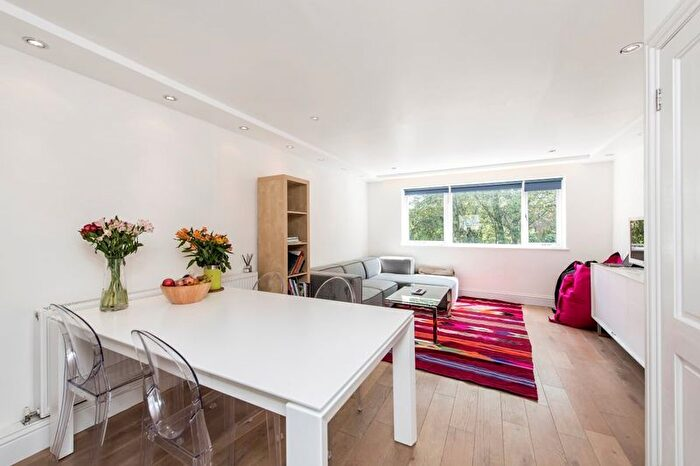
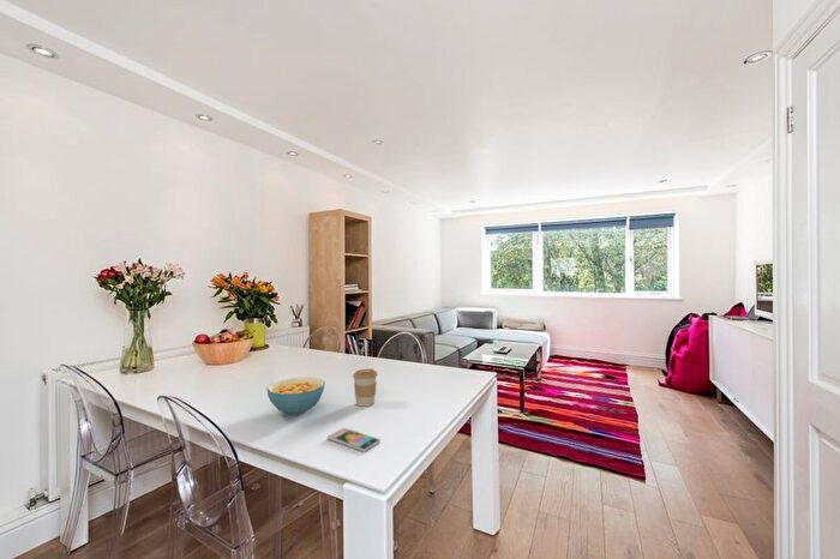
+ smartphone (353, 439)
+ cereal bowl (296, 398)
+ coffee cup (365, 385)
